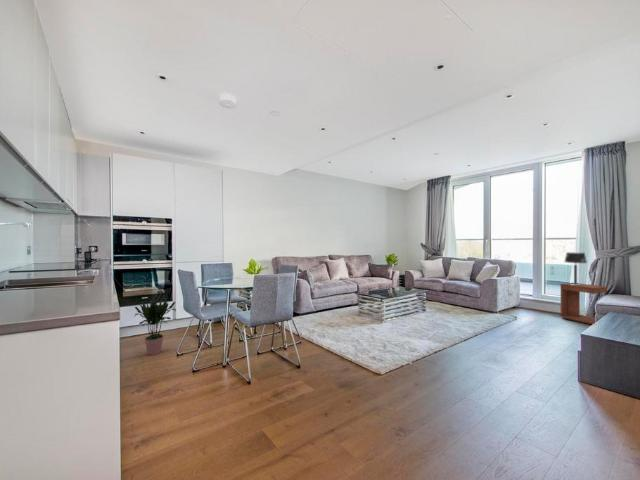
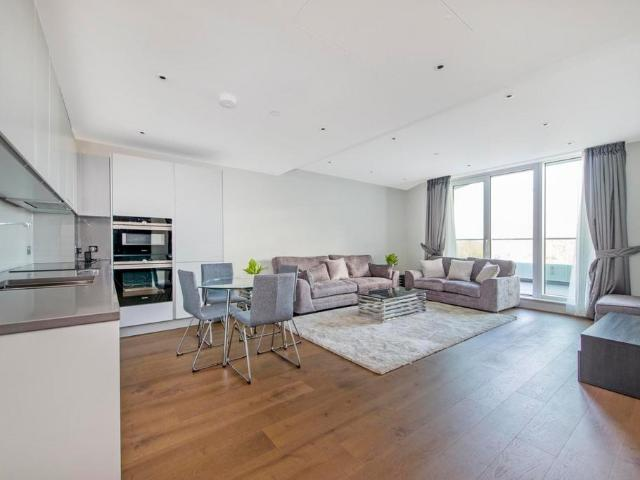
- table lamp (575, 268)
- potted plant (152, 324)
- side table (579, 303)
